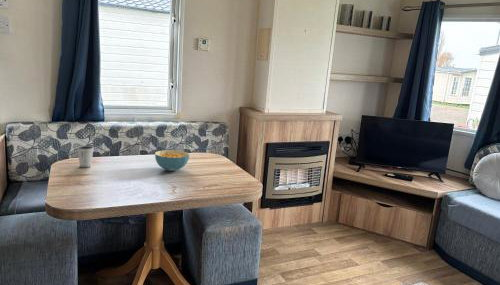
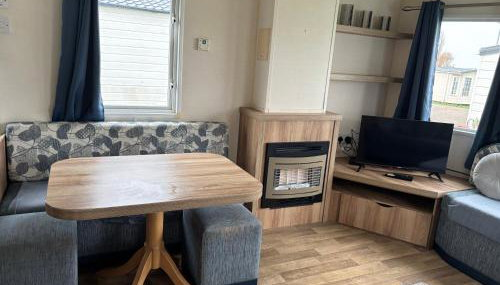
- dixie cup (85, 156)
- cereal bowl (171, 161)
